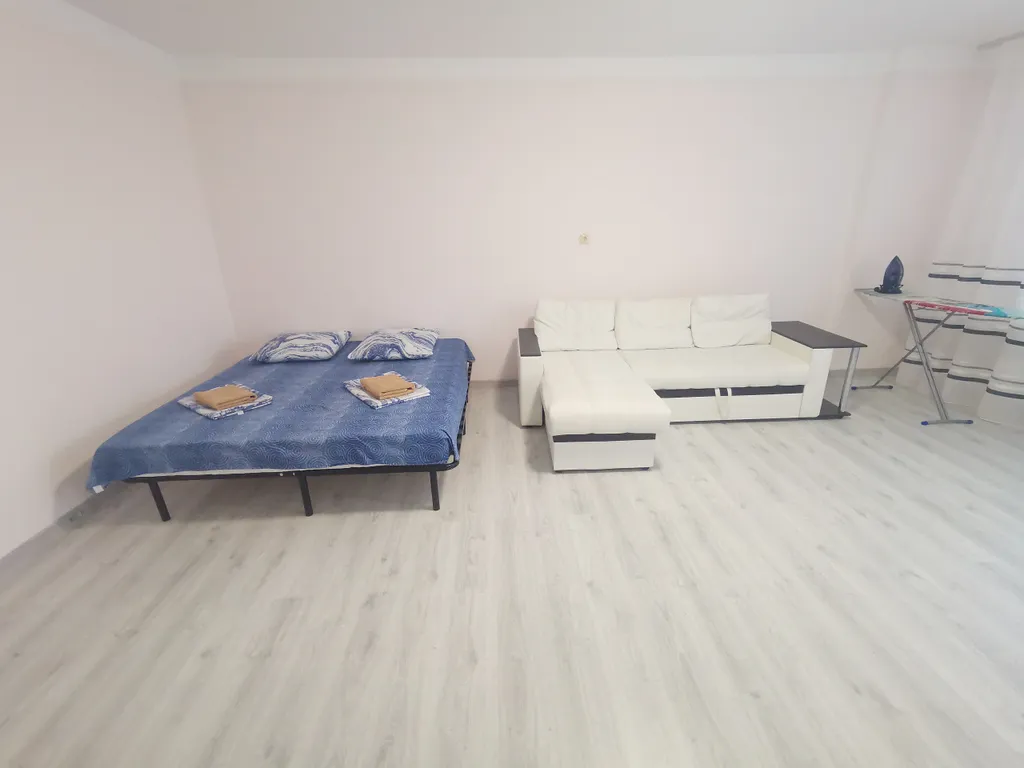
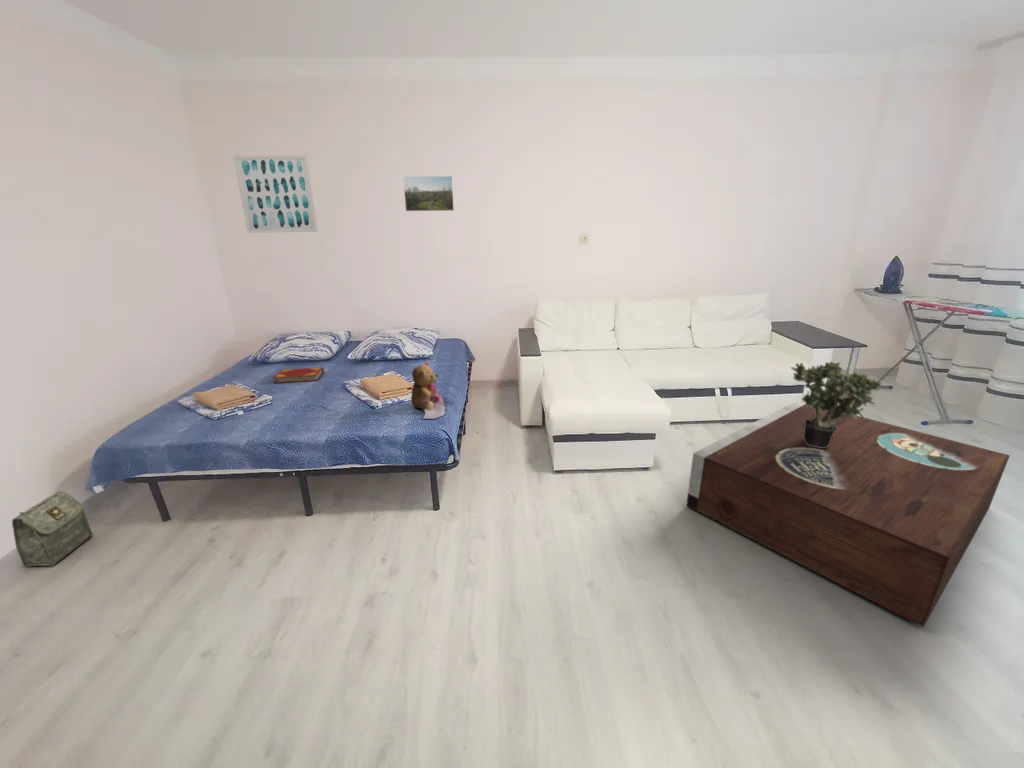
+ wall art (276, 194)
+ bag (51, 526)
+ teddy bear (430, 386)
+ hardback book (299, 374)
+ stereo (841, 480)
+ potted plant (828, 405)
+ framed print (428, 193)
